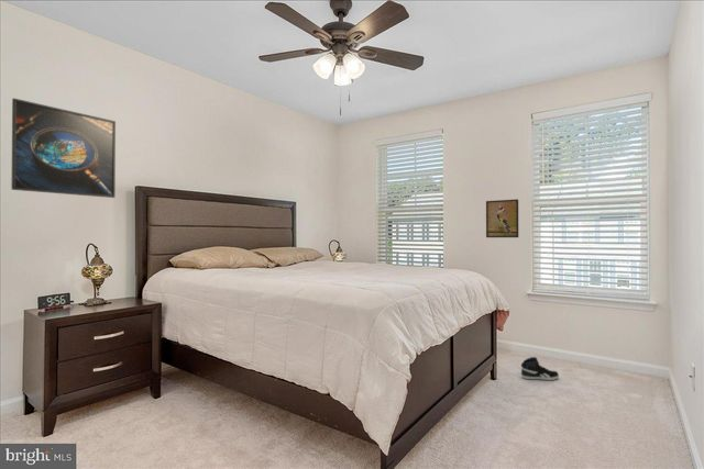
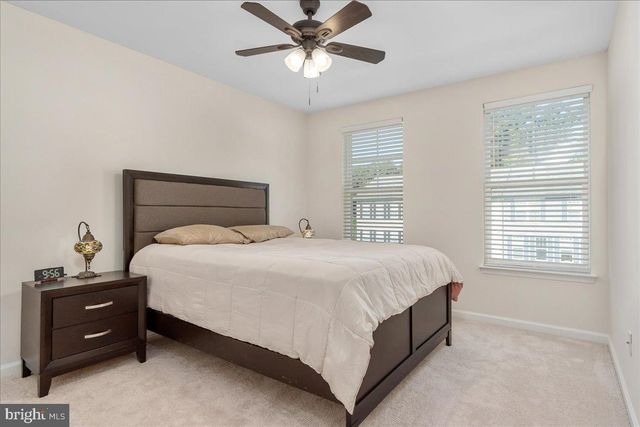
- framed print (502, 219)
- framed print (67, 152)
- sneaker (540, 367)
